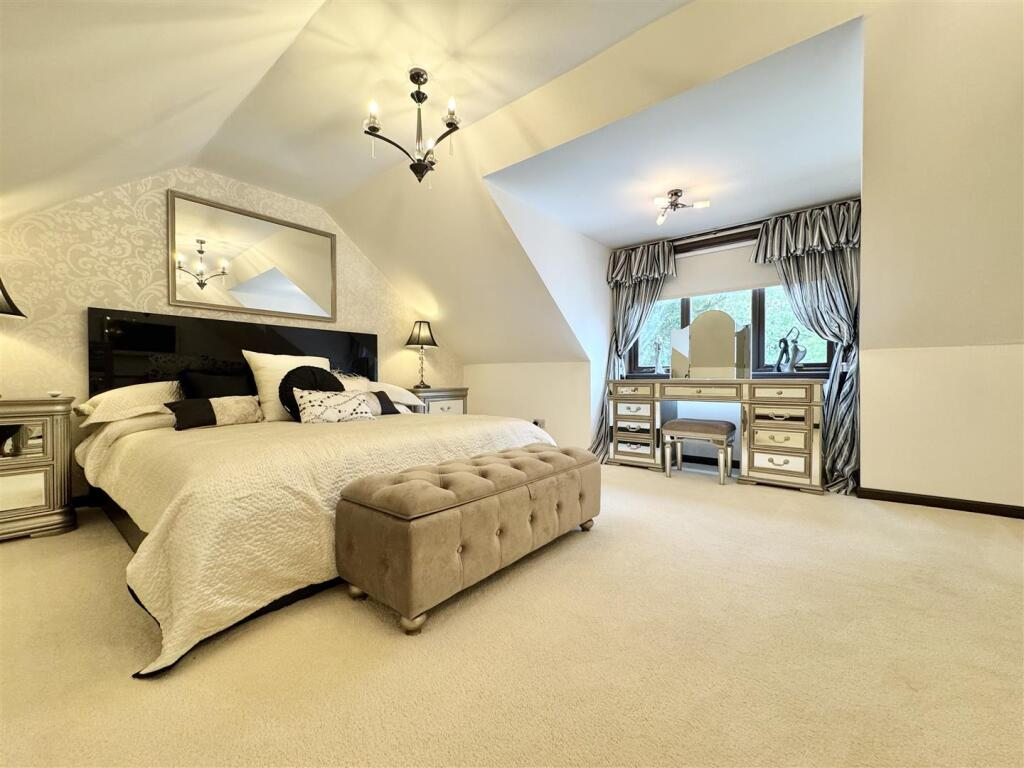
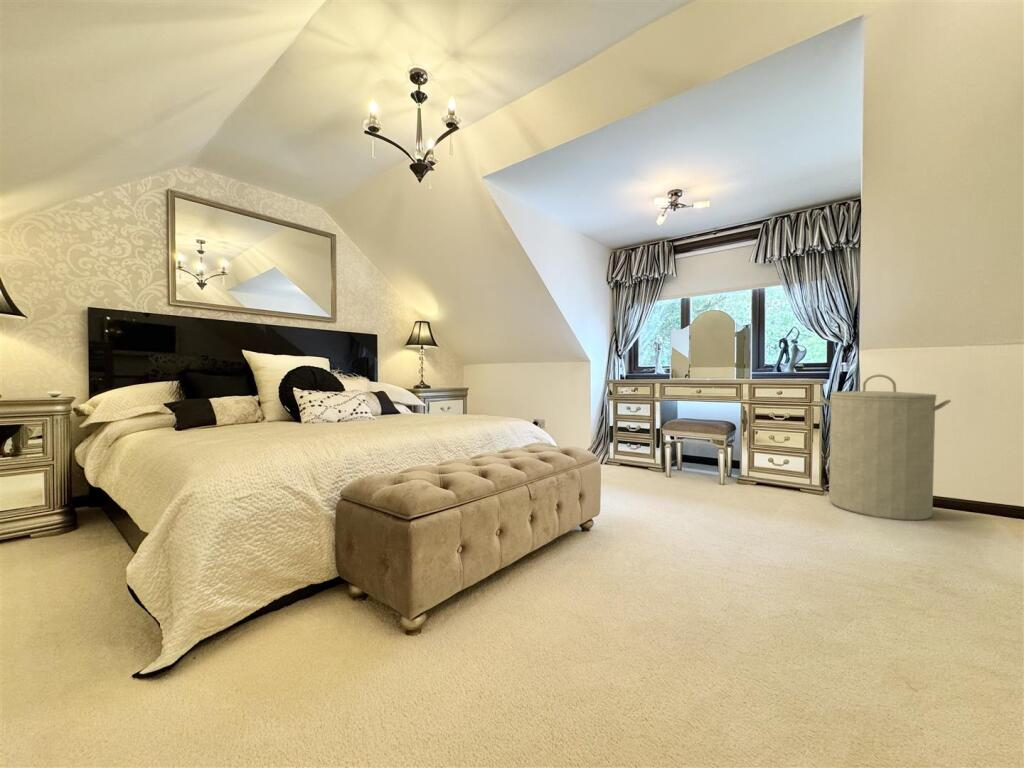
+ laundry hamper (879, 441)
